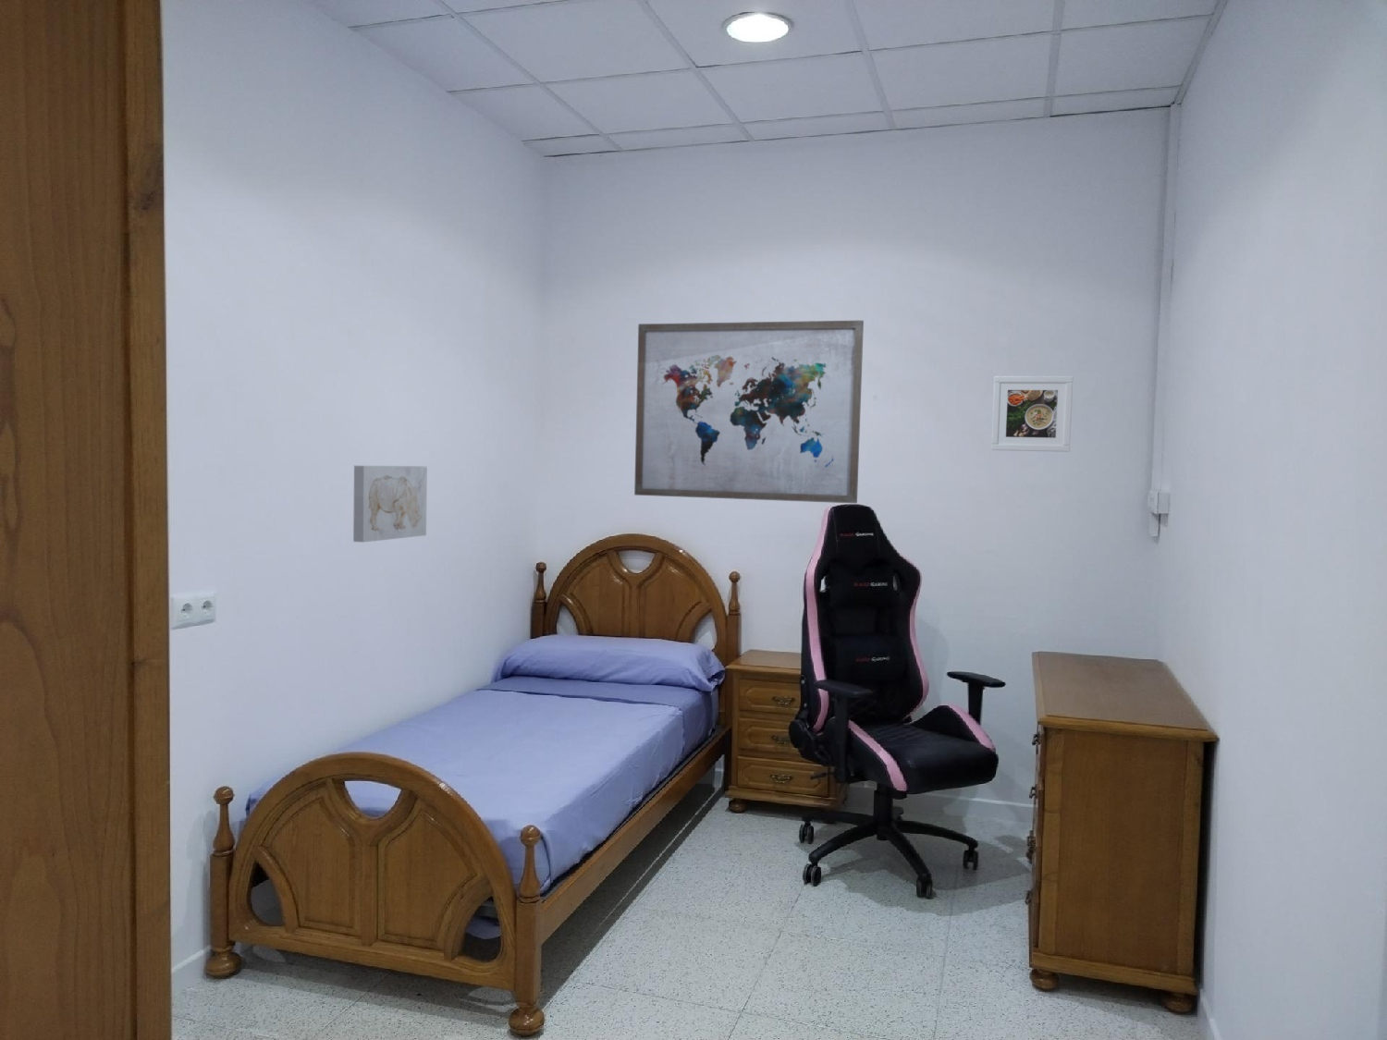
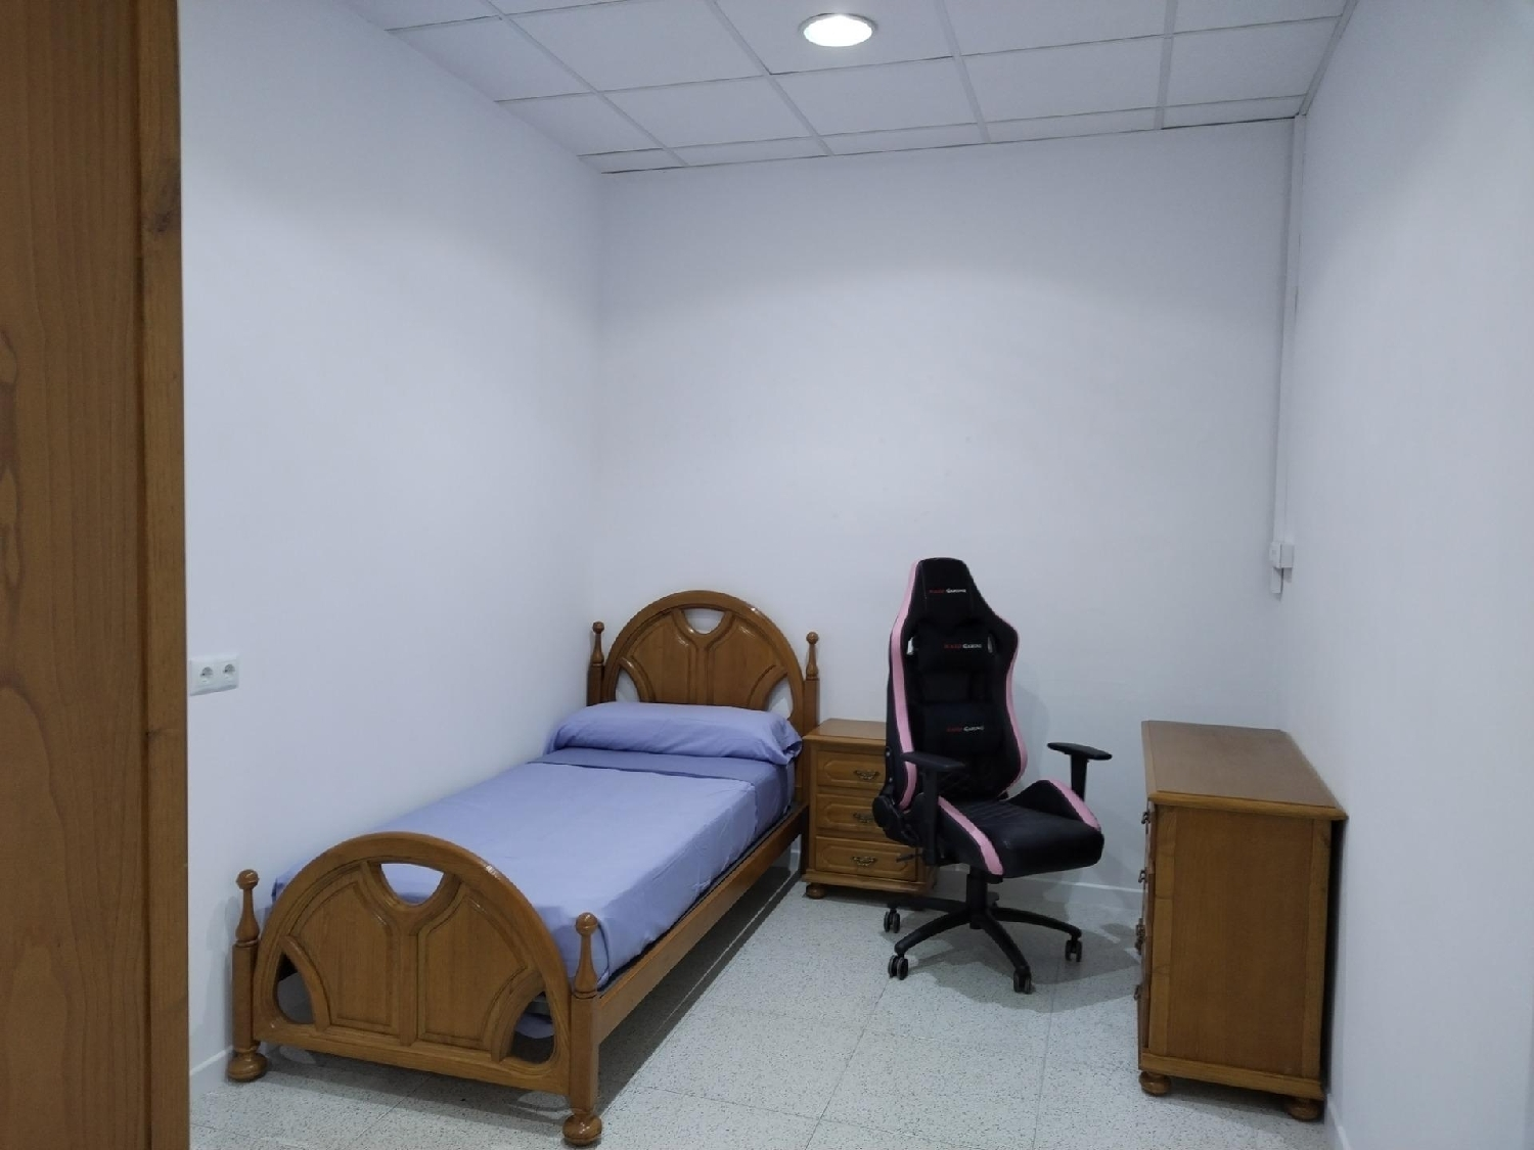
- wall art (391, 501)
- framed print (1031, 413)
- wall art (745, 411)
